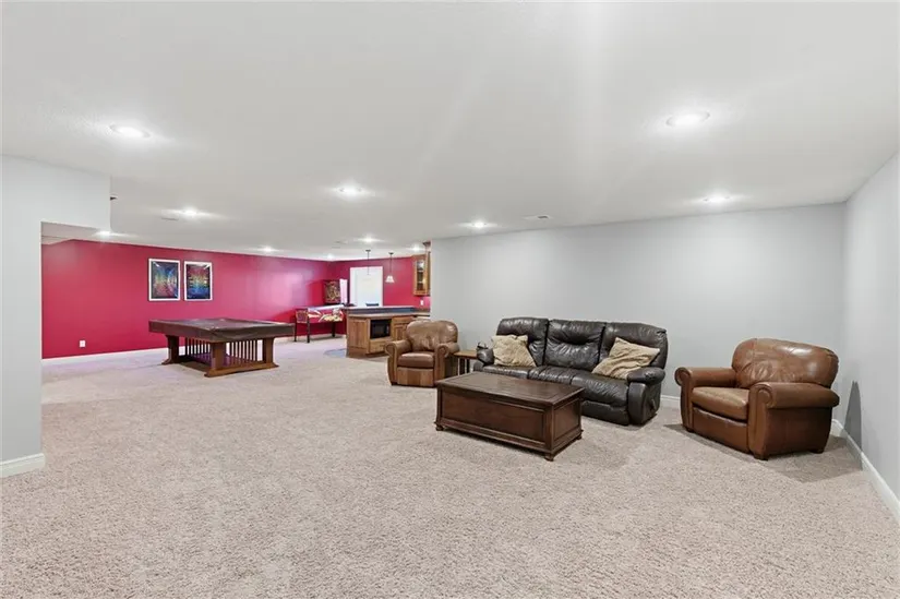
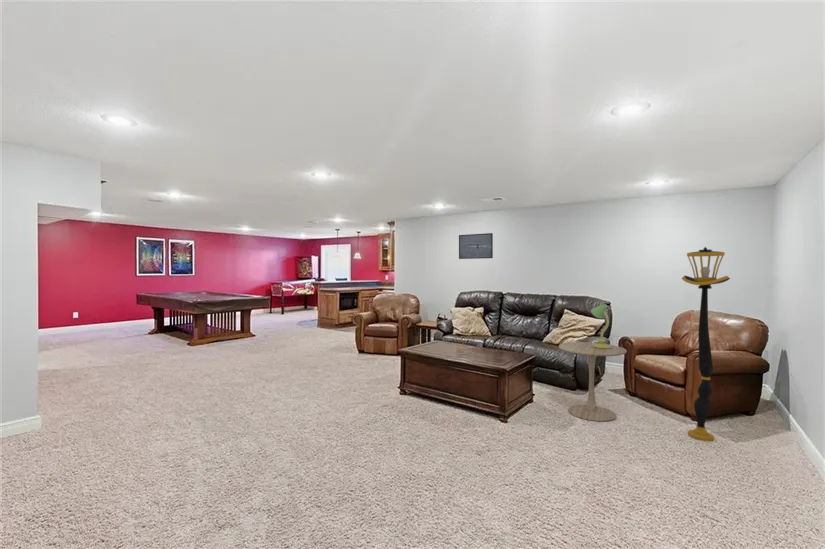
+ table lamp (604, 327)
+ side table (591, 380)
+ floor lamp (704, 342)
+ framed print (475, 246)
